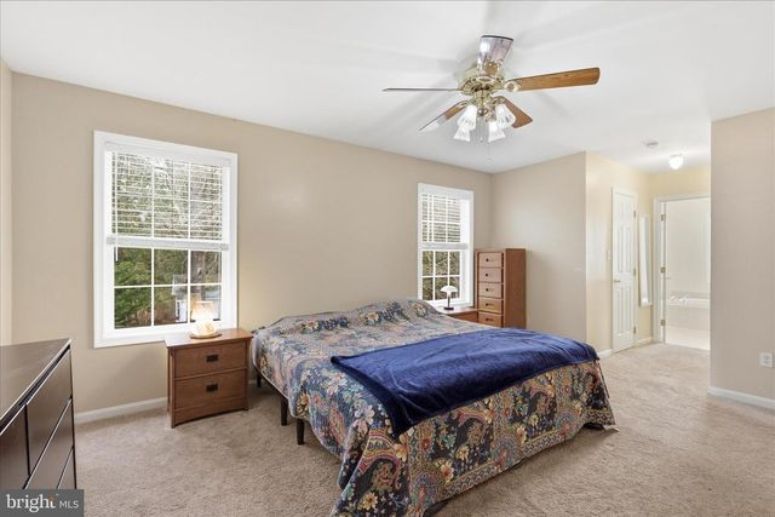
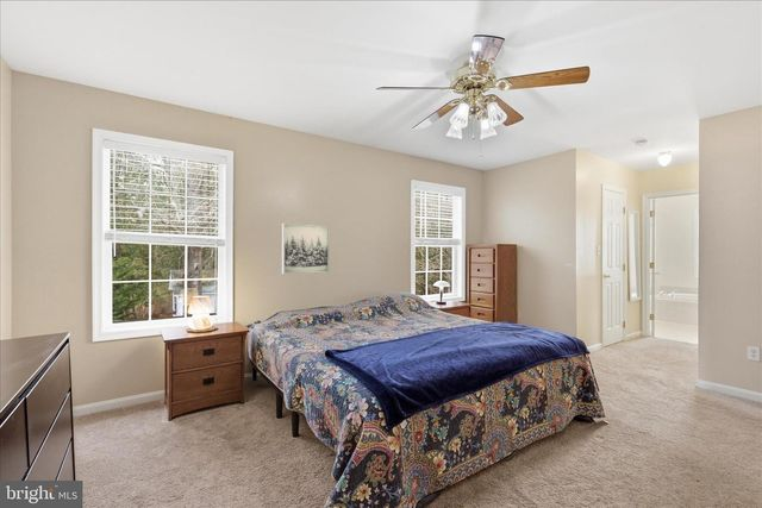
+ wall art (306, 249)
